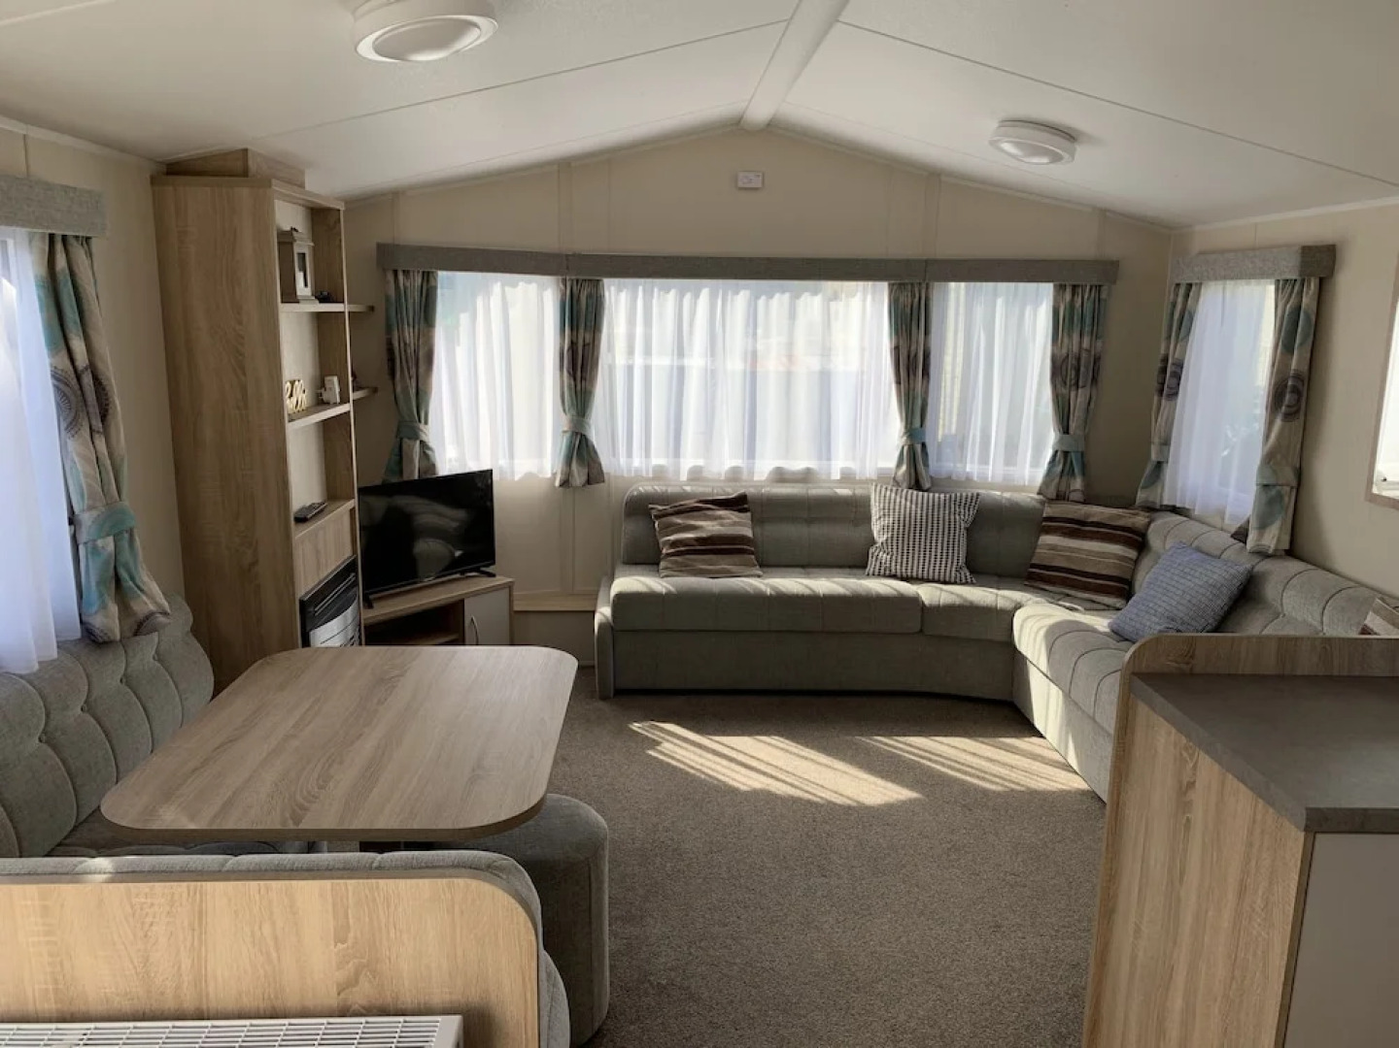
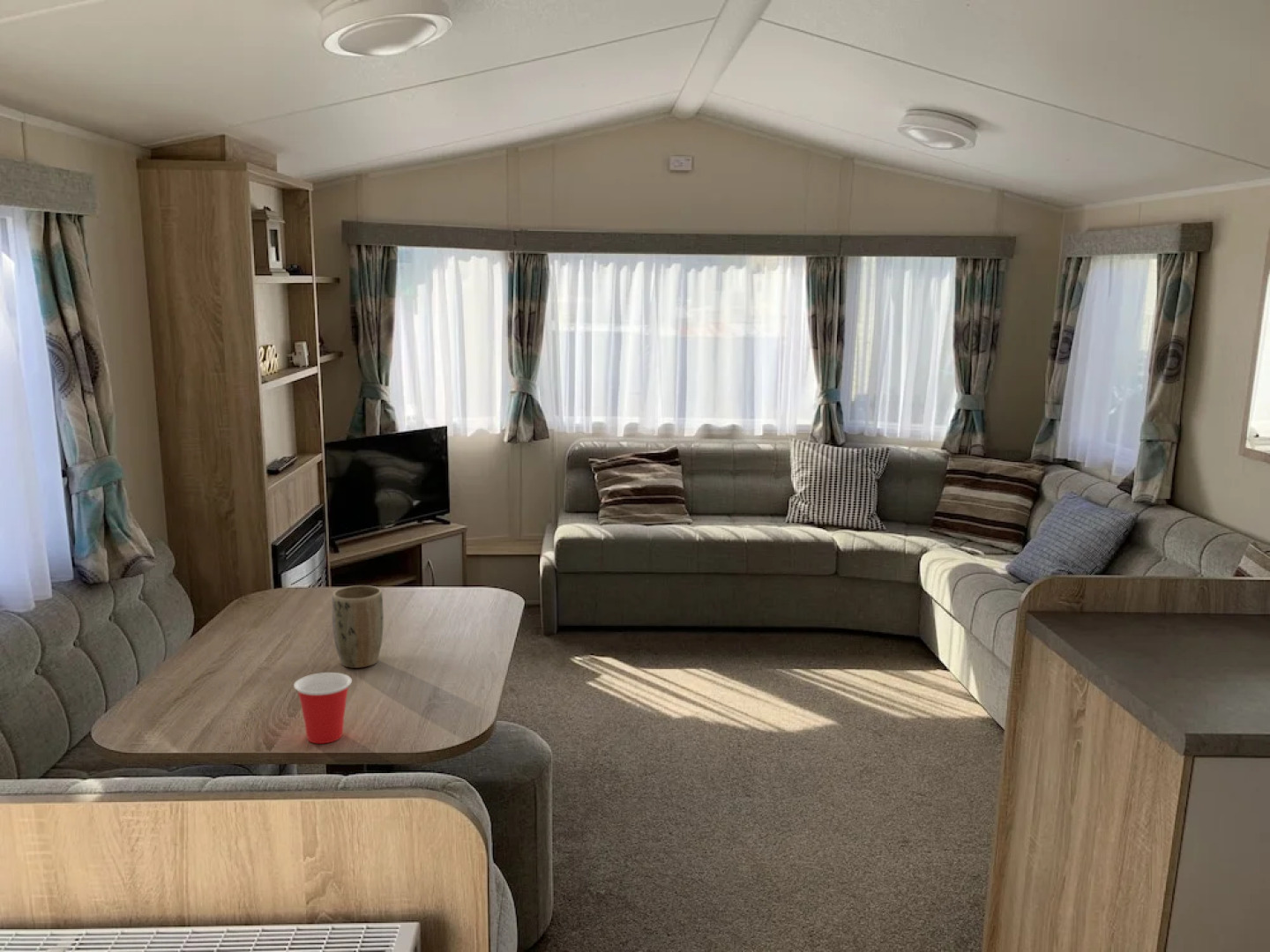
+ cup (324, 709)
+ plant pot (358, 627)
